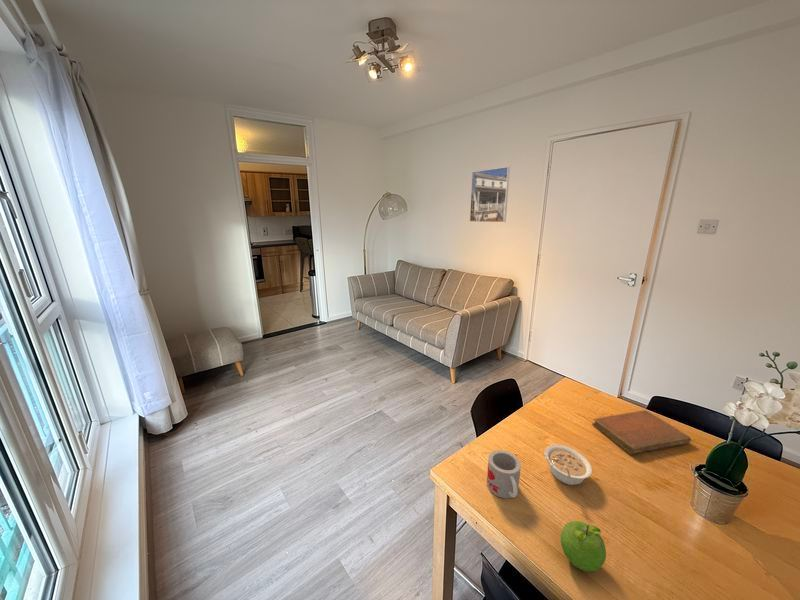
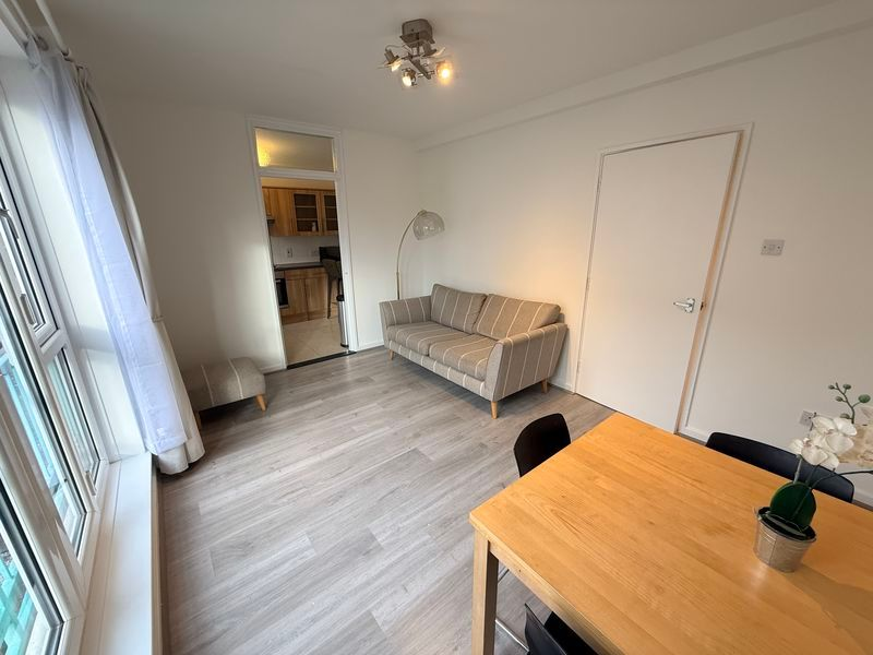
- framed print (488, 196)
- legume (567, 466)
- notebook (639, 430)
- mug (505, 477)
- fruit (582, 544)
